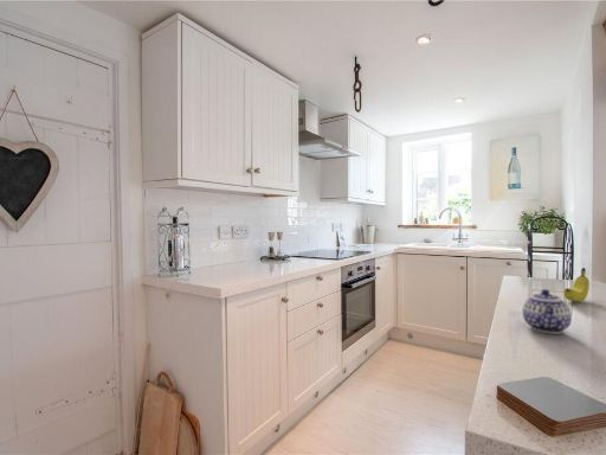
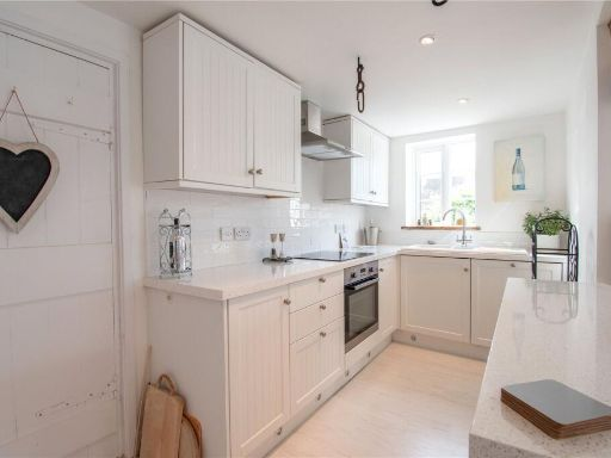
- fruit (576, 286)
- teapot (546, 309)
